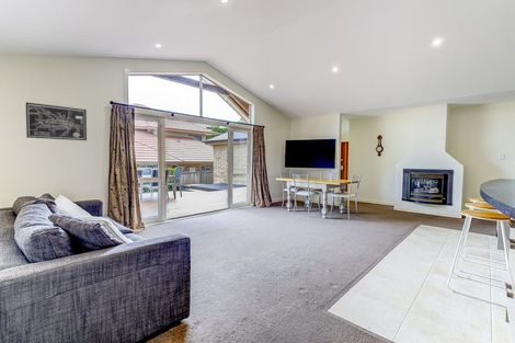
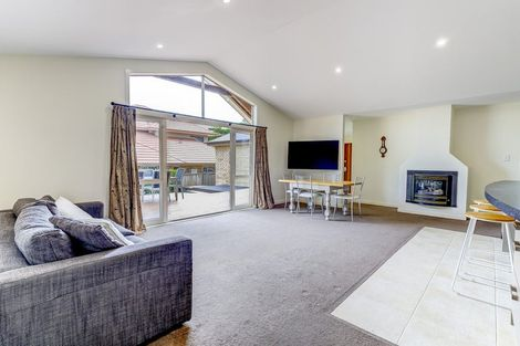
- wall art (58, 123)
